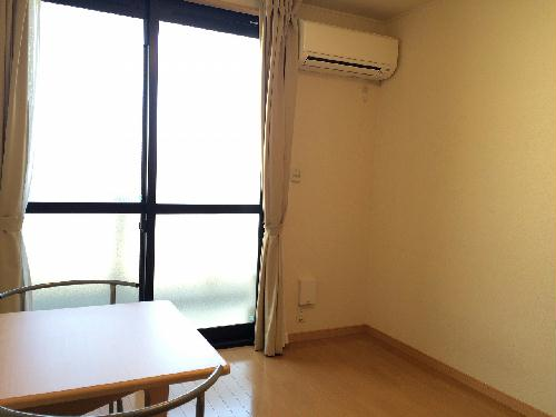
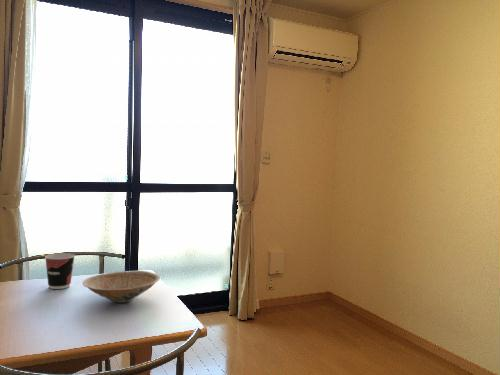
+ cup (59, 271)
+ bowl (121, 289)
